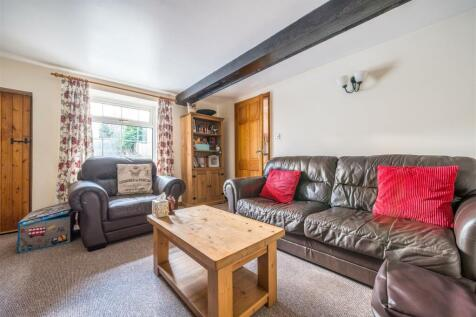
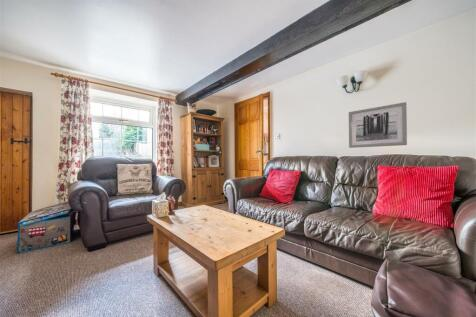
+ wall art (375, 127)
